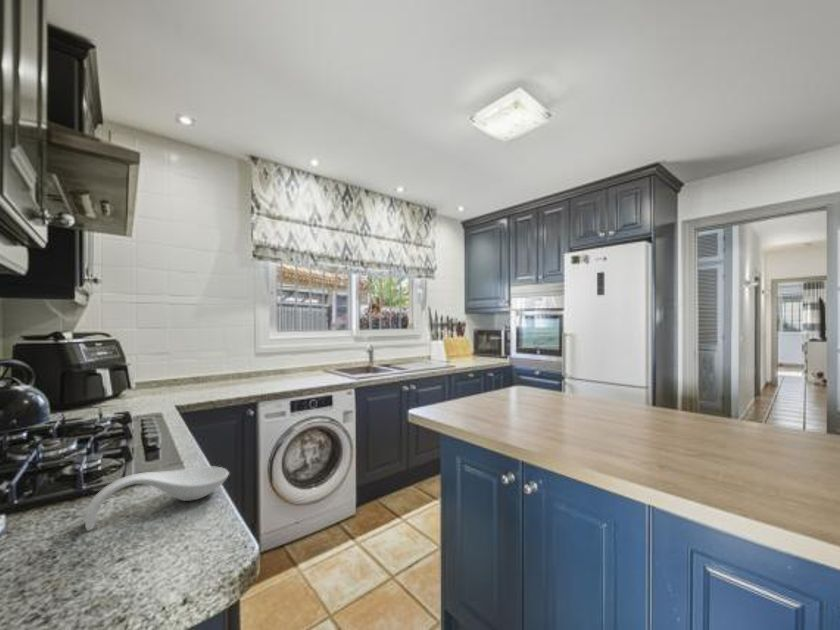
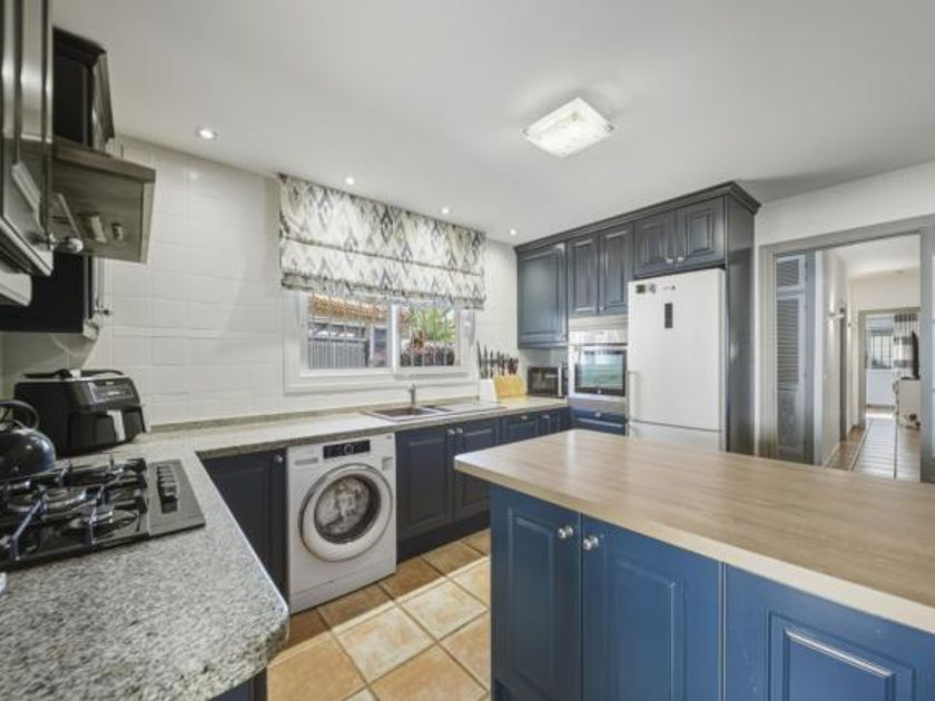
- spoon rest (164, 486)
